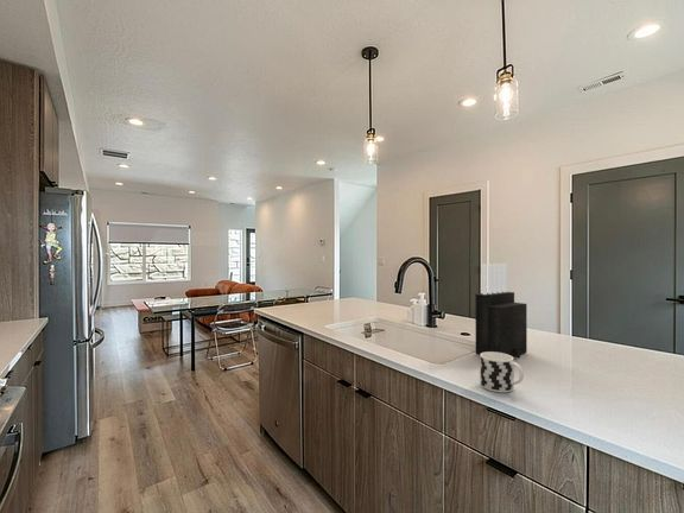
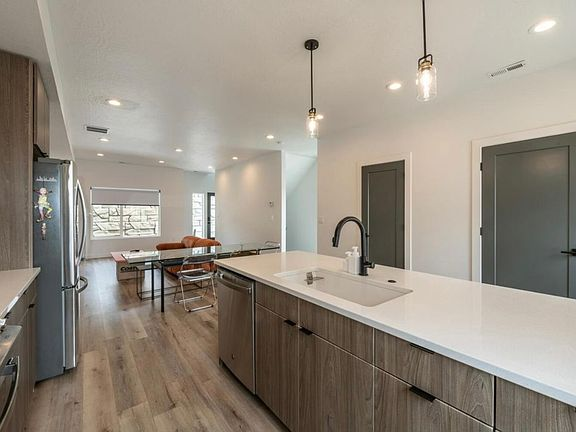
- cup (501, 372)
- knife block (504, 309)
